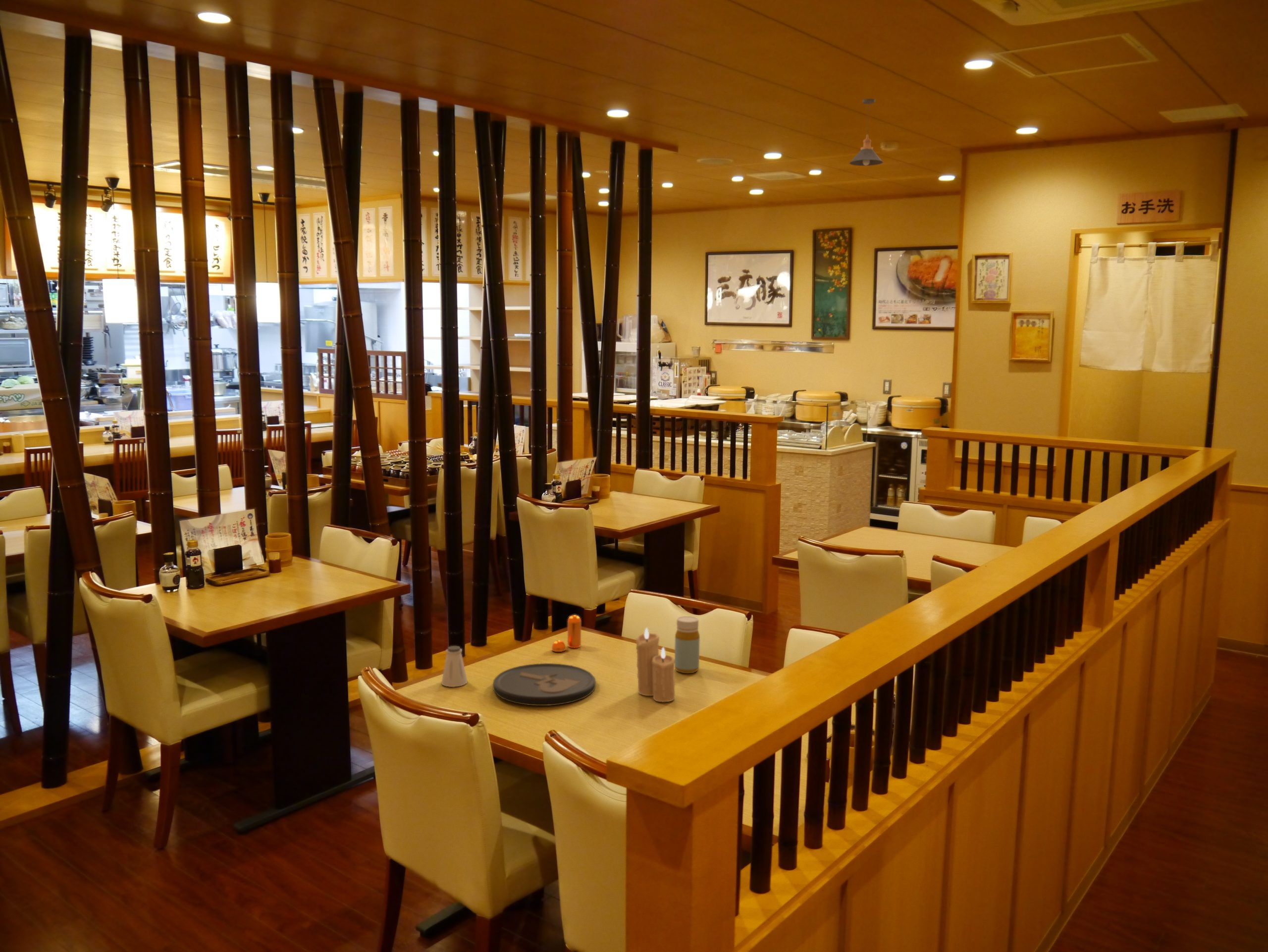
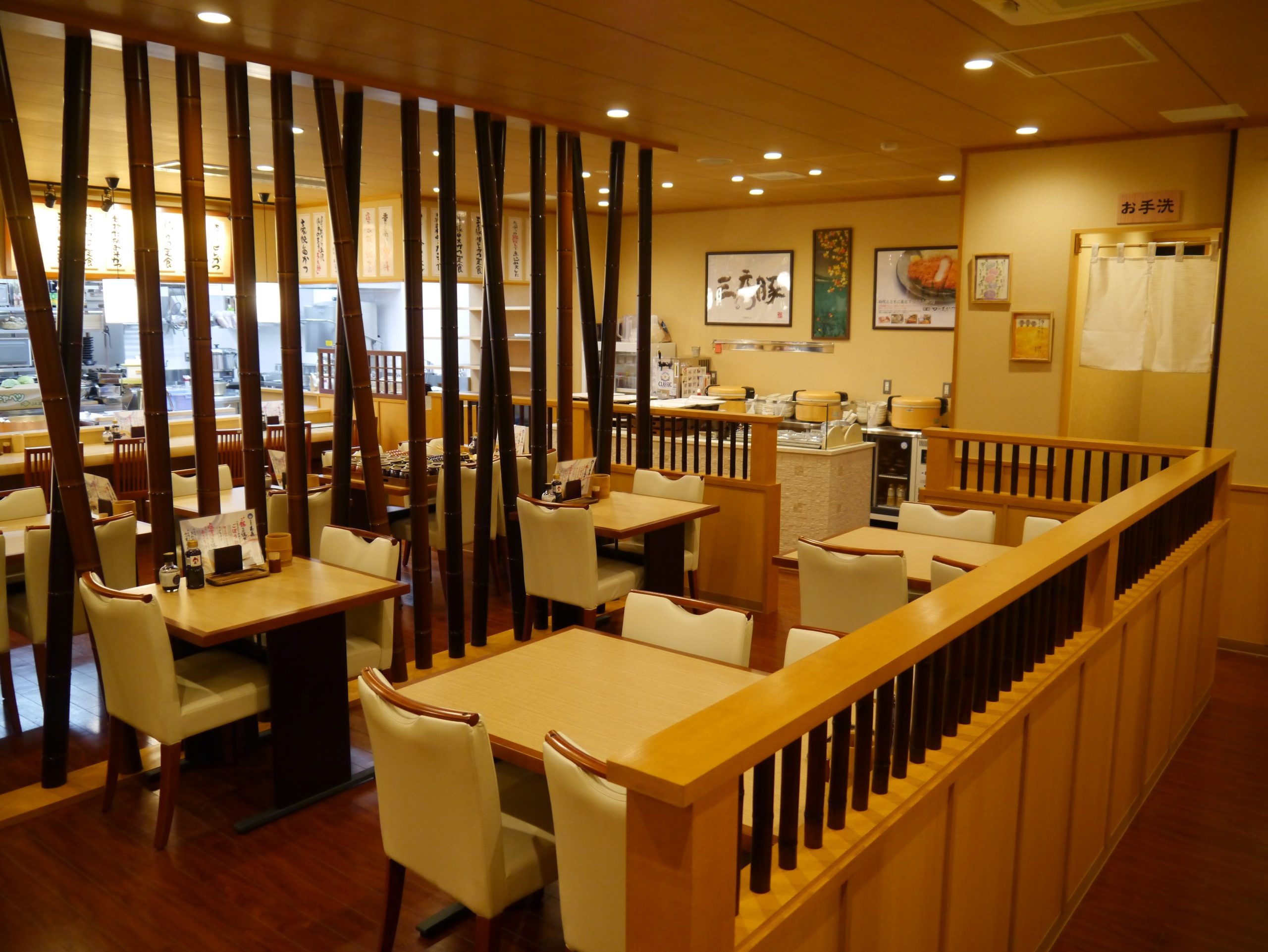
- pendant light (867, 133)
- saltshaker (454, 665)
- bottle (687, 644)
- candle (655, 663)
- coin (544, 683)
- pepper shaker (568, 632)
